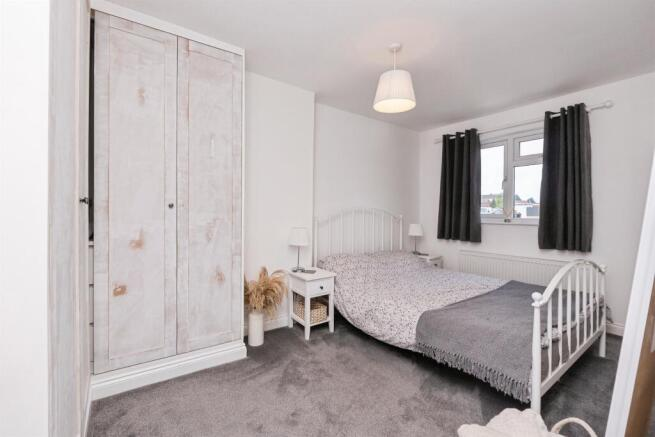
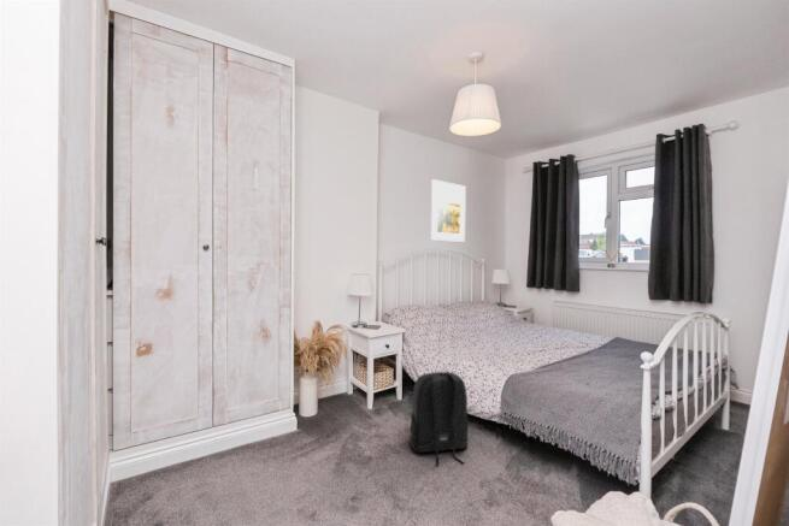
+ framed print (448, 212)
+ backpack (441, 408)
